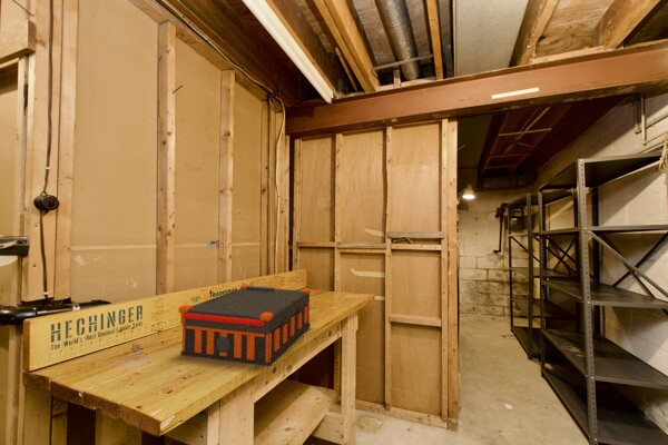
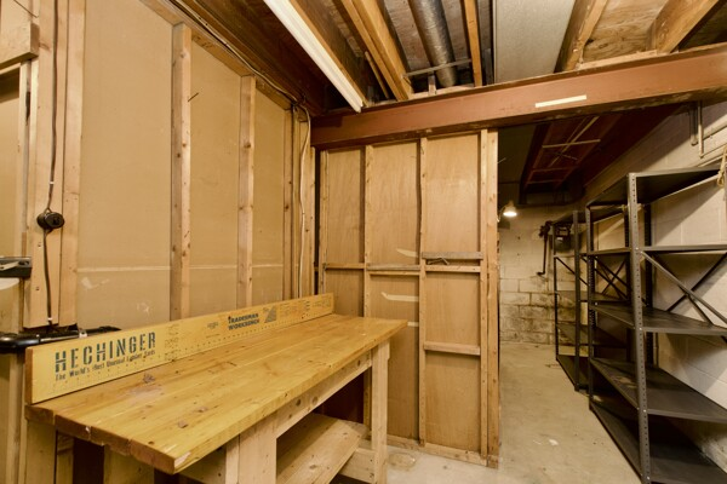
- toolbox (236, 290)
